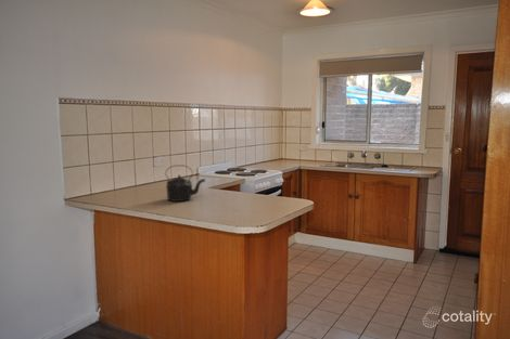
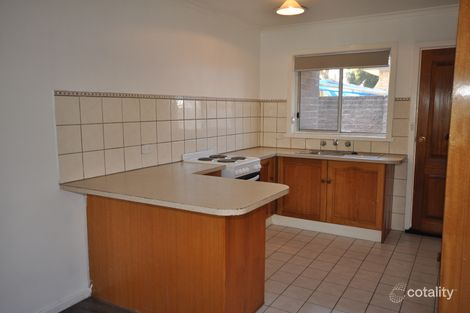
- kettle (186, 182)
